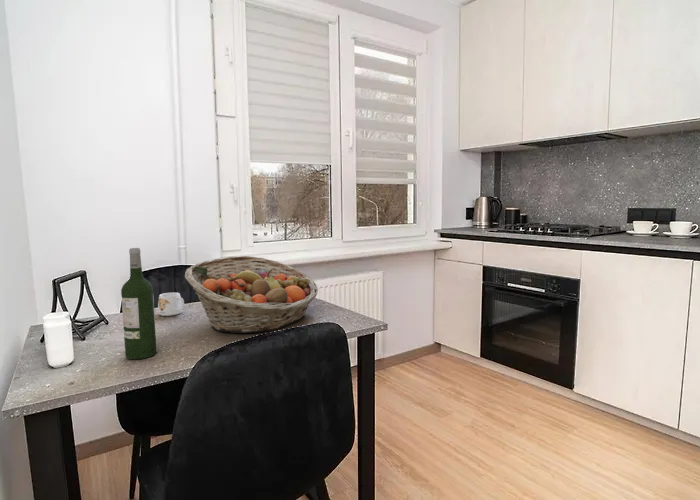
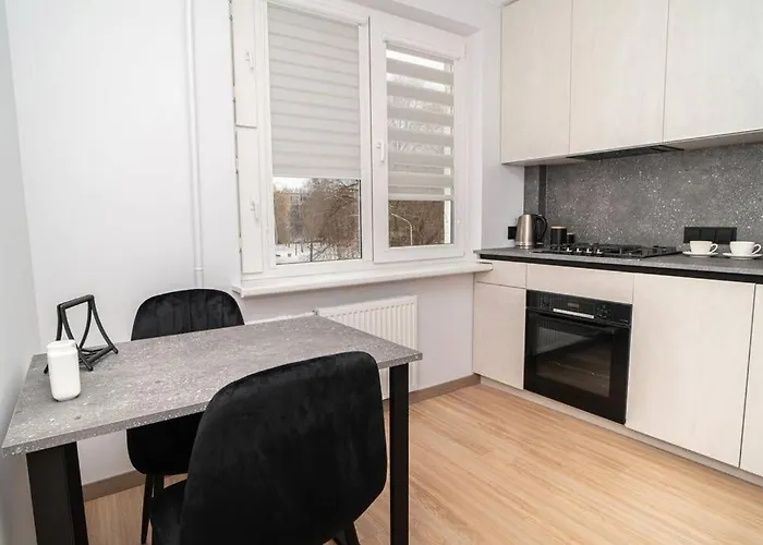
- fruit basket (255, 290)
- mug (173, 304)
- wine bottle (138, 302)
